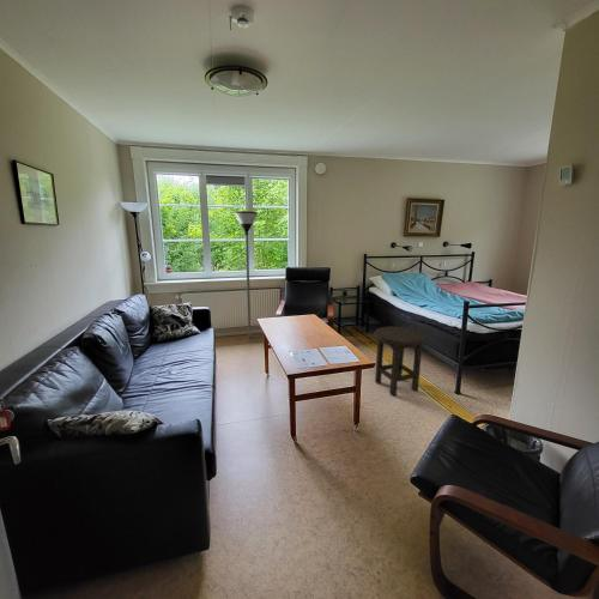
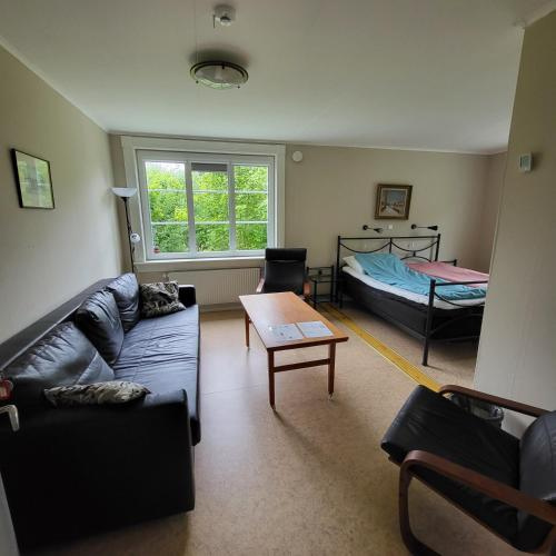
- stool (398, 359)
- floor lamp (247, 277)
